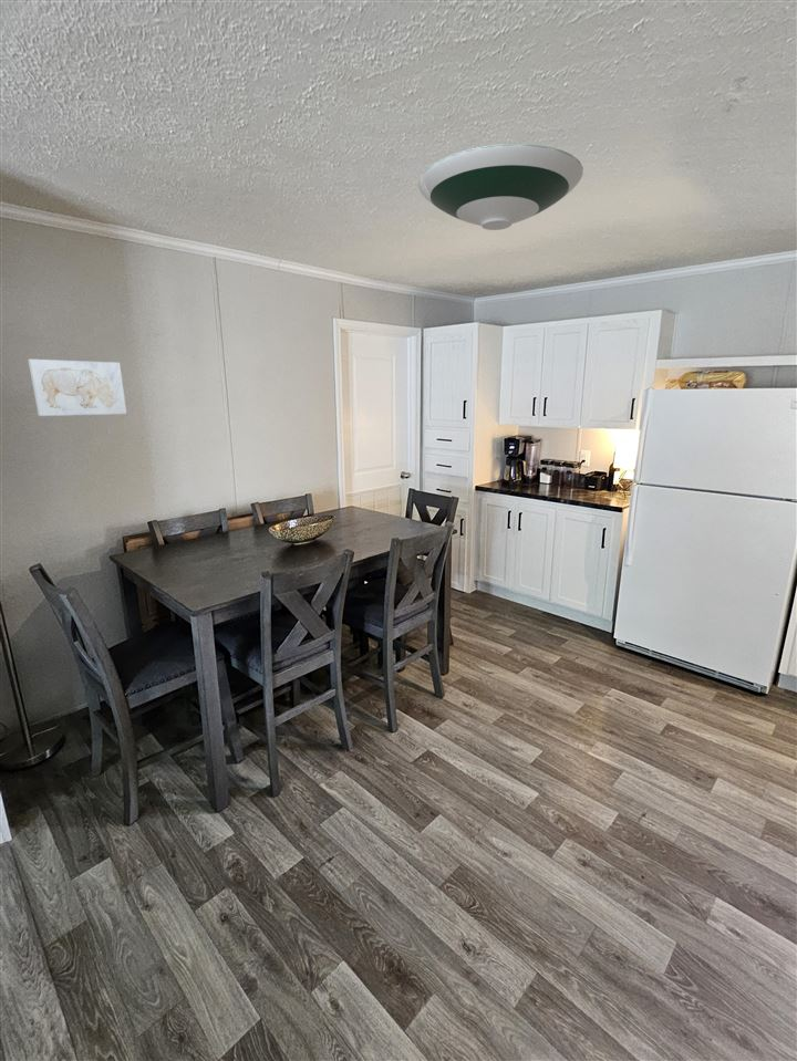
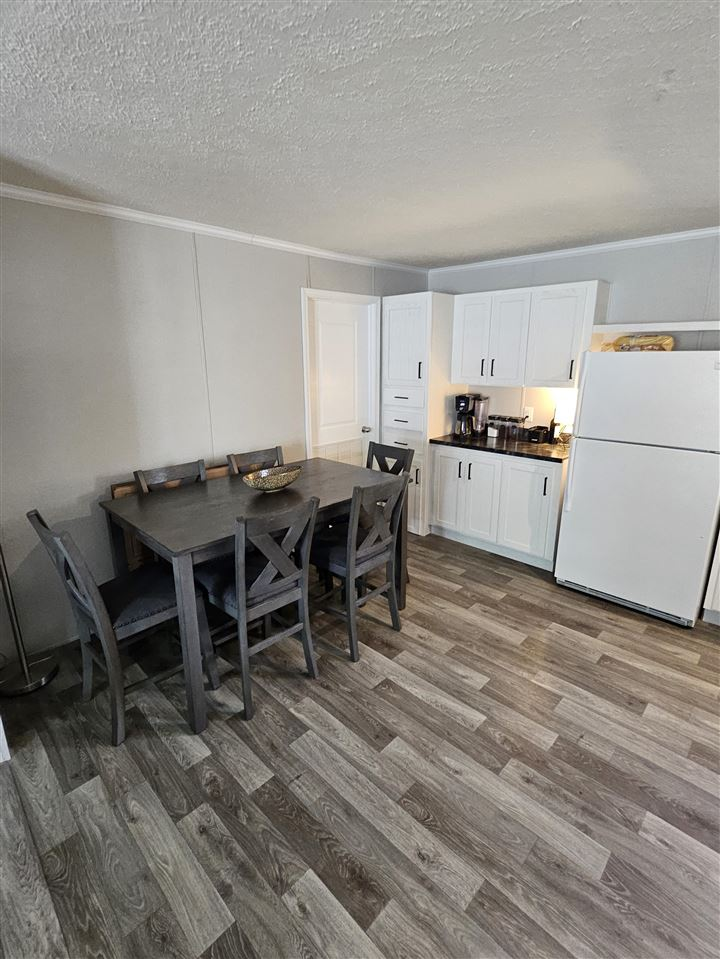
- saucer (497, 204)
- wall art (80, 387)
